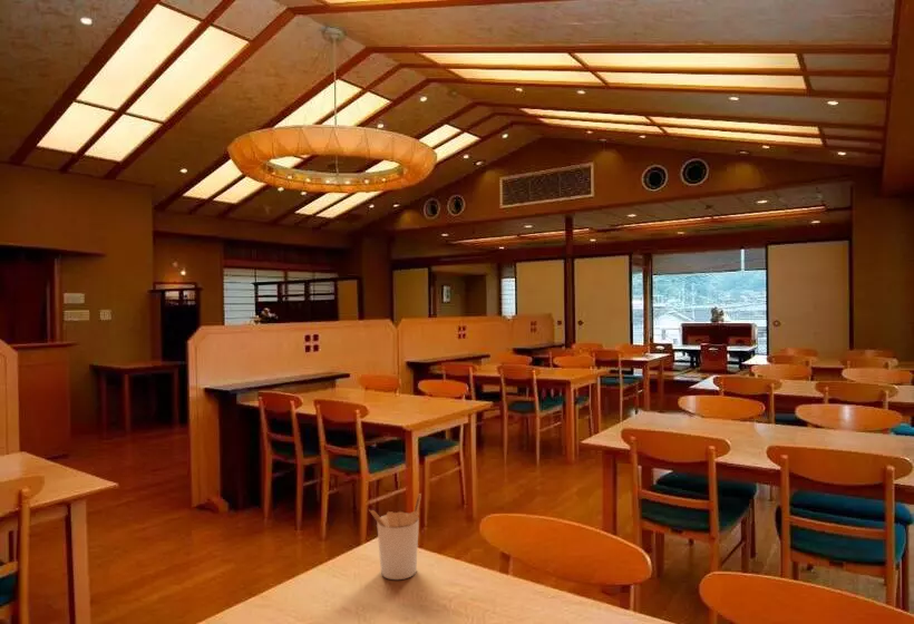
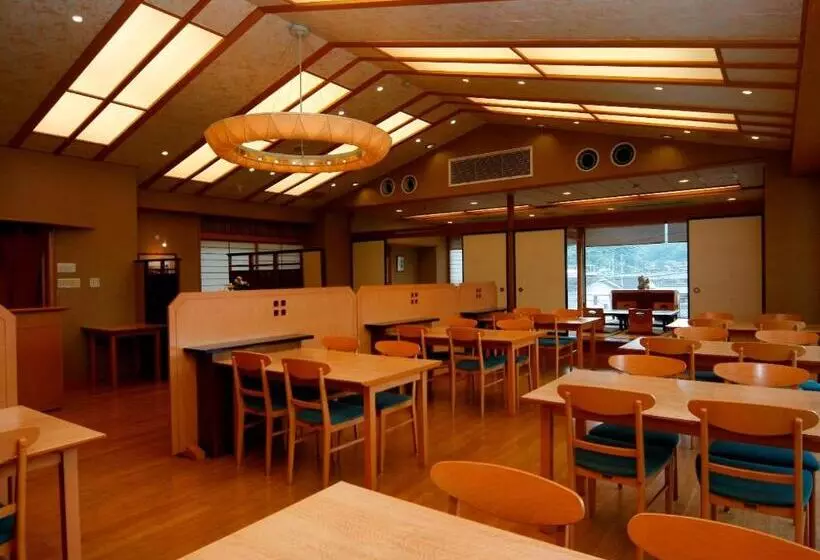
- utensil holder (399, 537)
